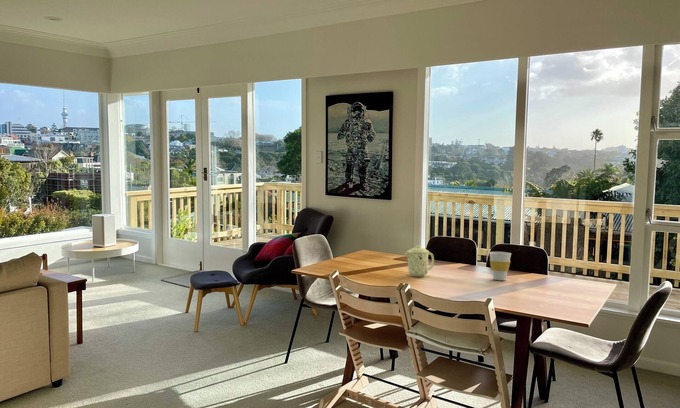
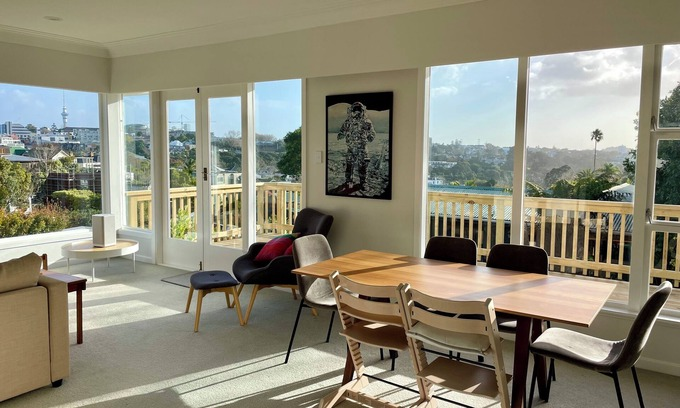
- mug (419, 260)
- cup (499, 266)
